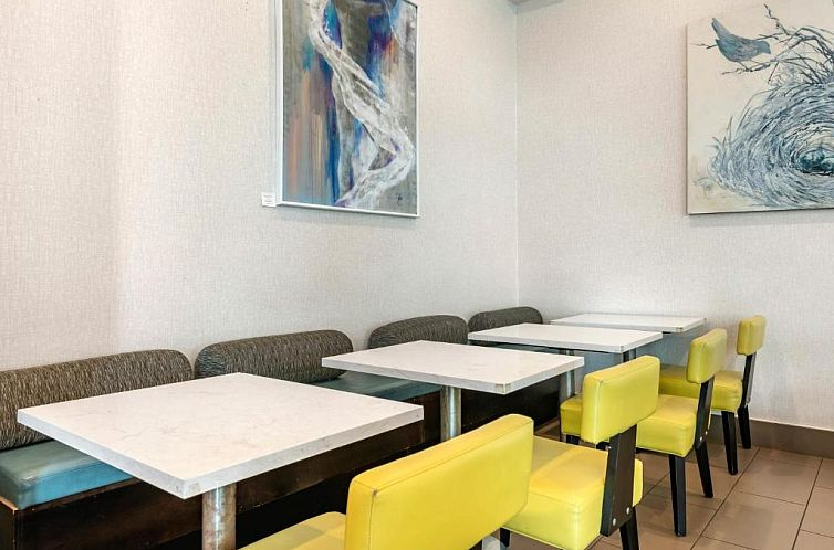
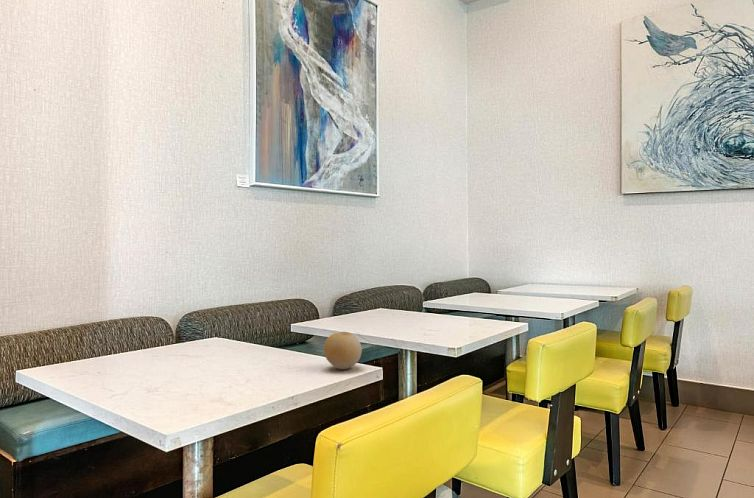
+ fruit (343, 350)
